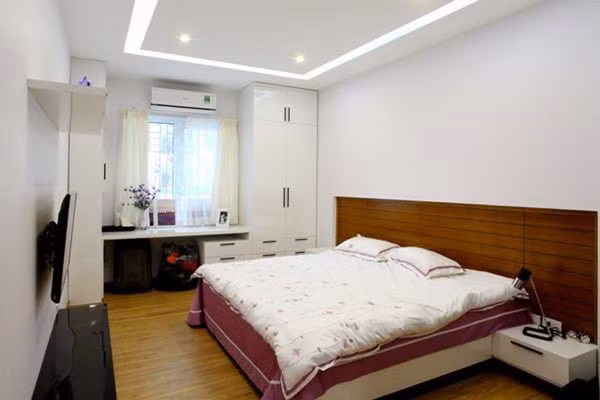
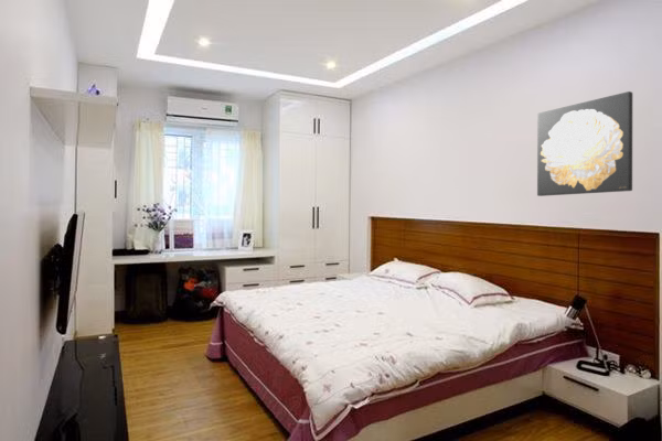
+ wall art (580, 148)
